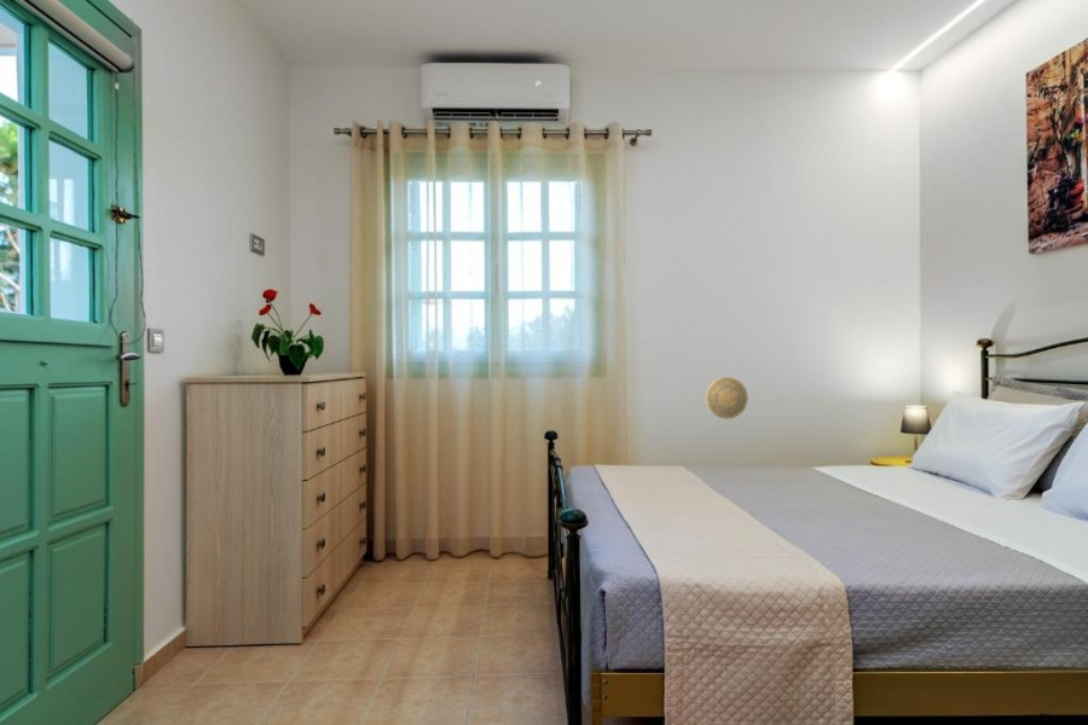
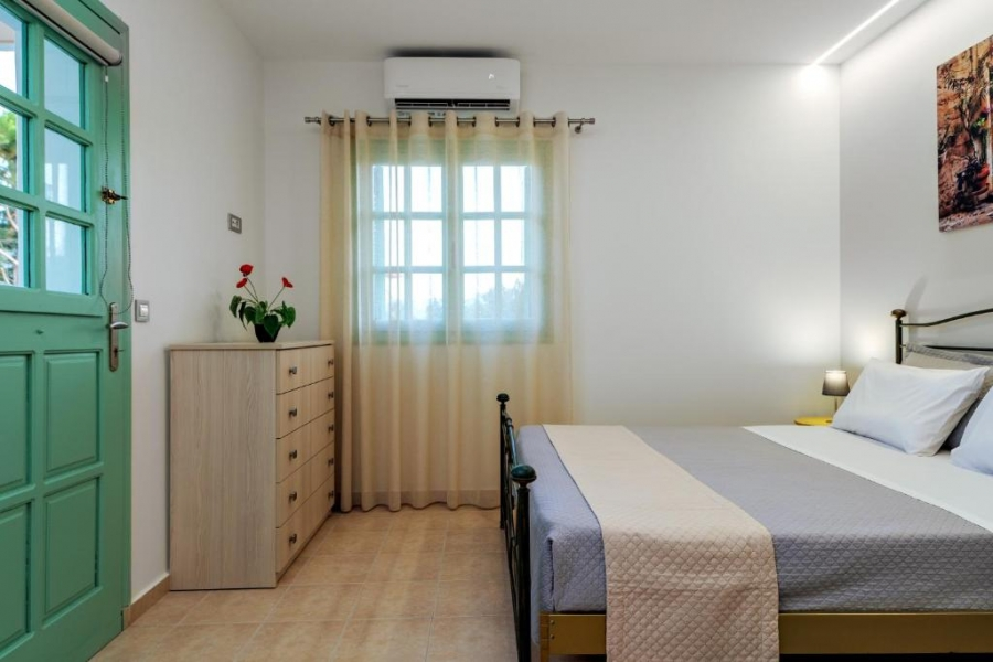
- decorative plate (727, 398)
